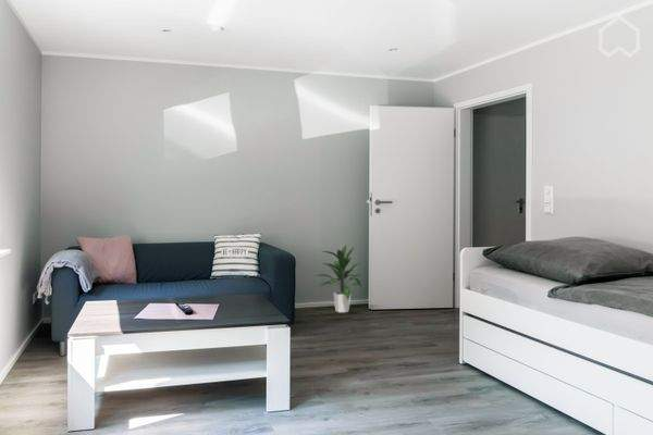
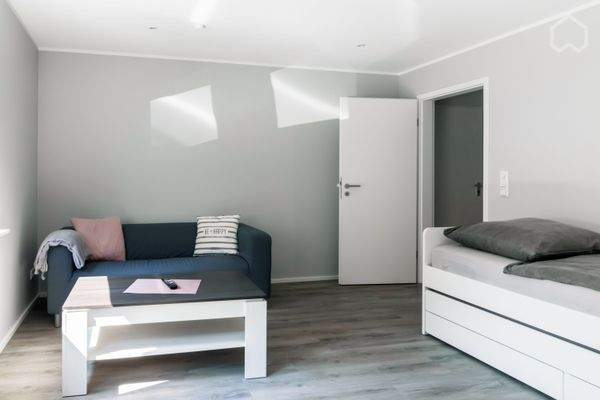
- indoor plant (341, 277)
